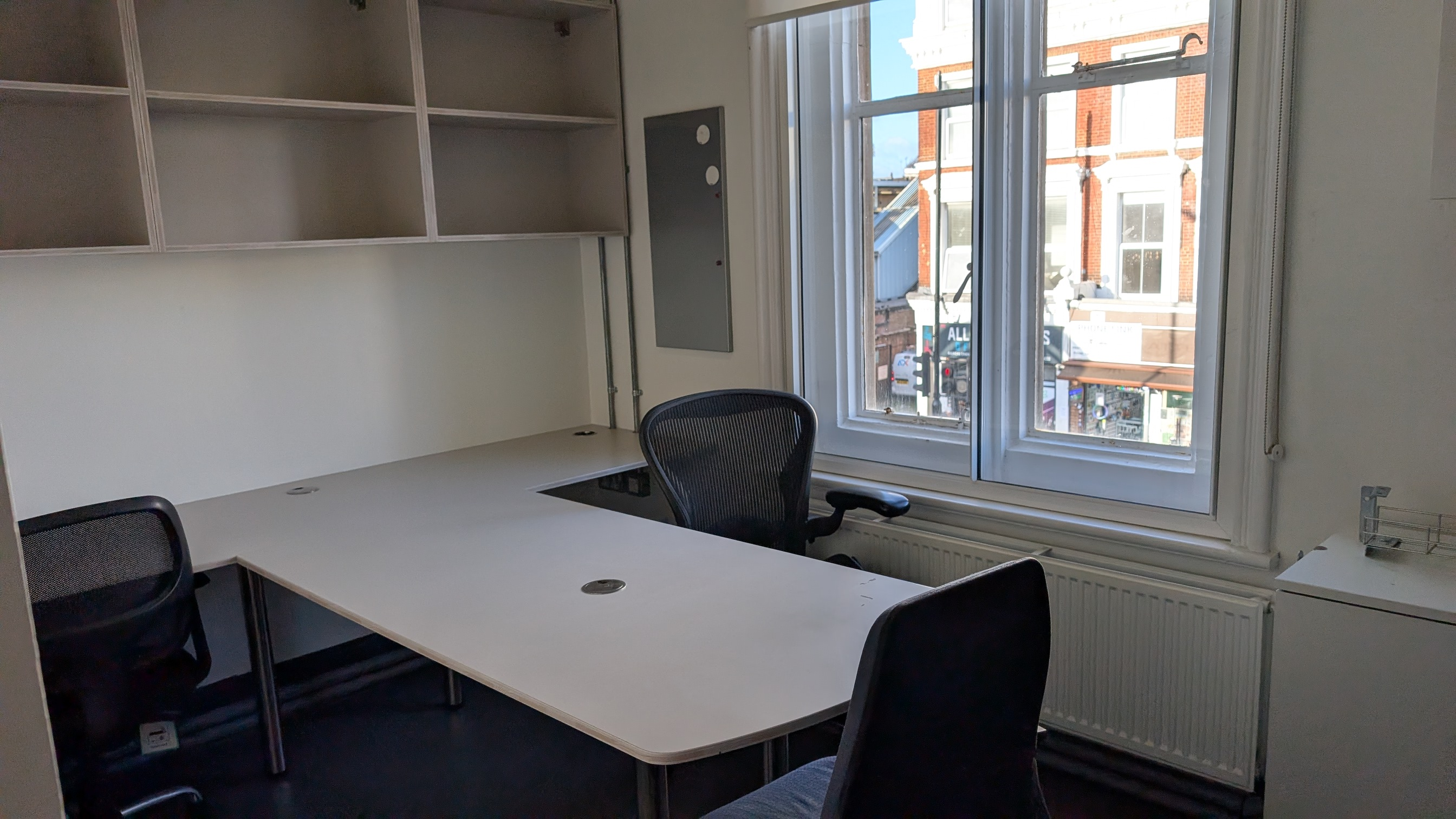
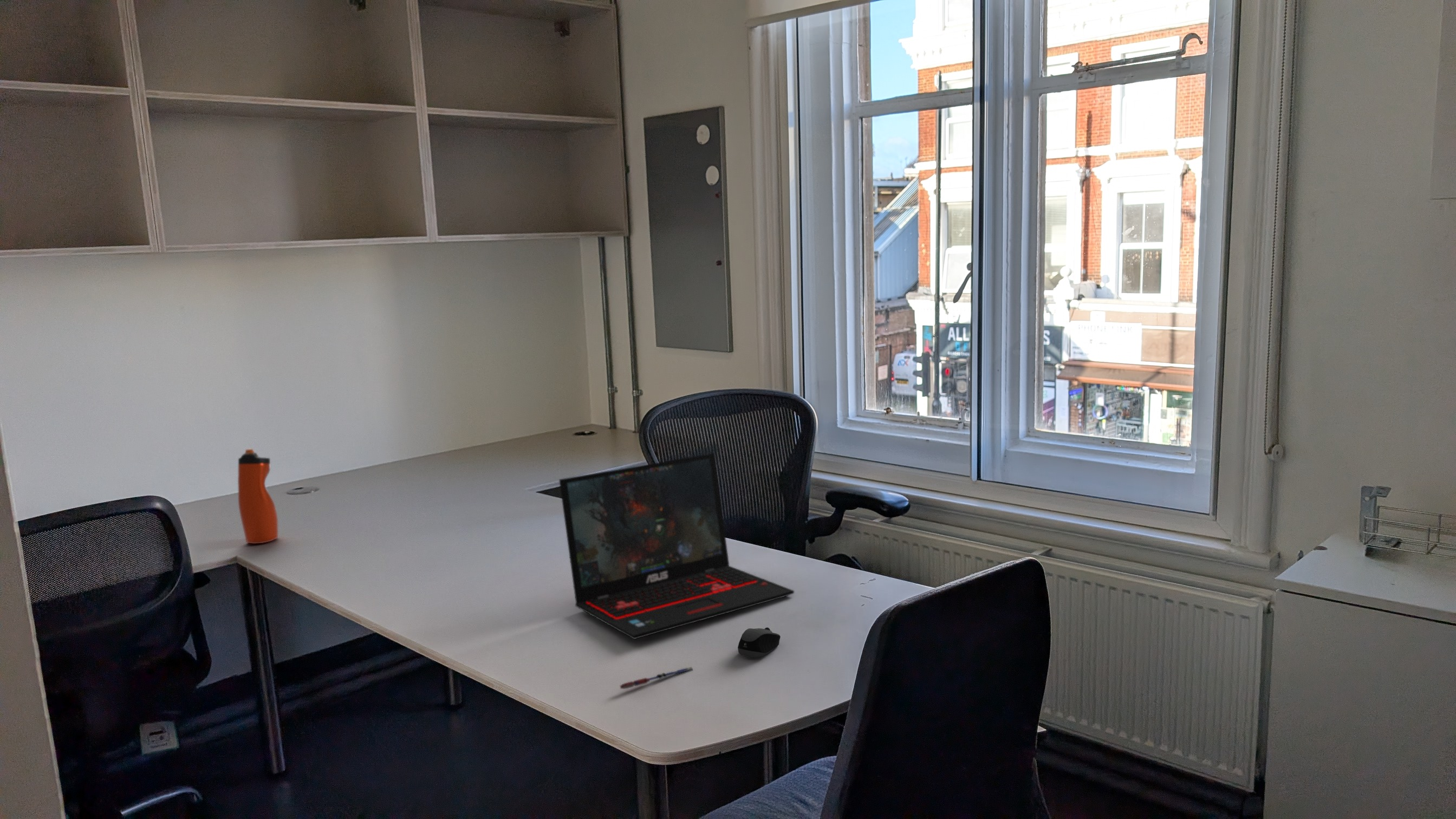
+ pen (657, 677)
+ laptop (677, 538)
+ water bottle (256, 495)
+ computer mouse (758, 639)
